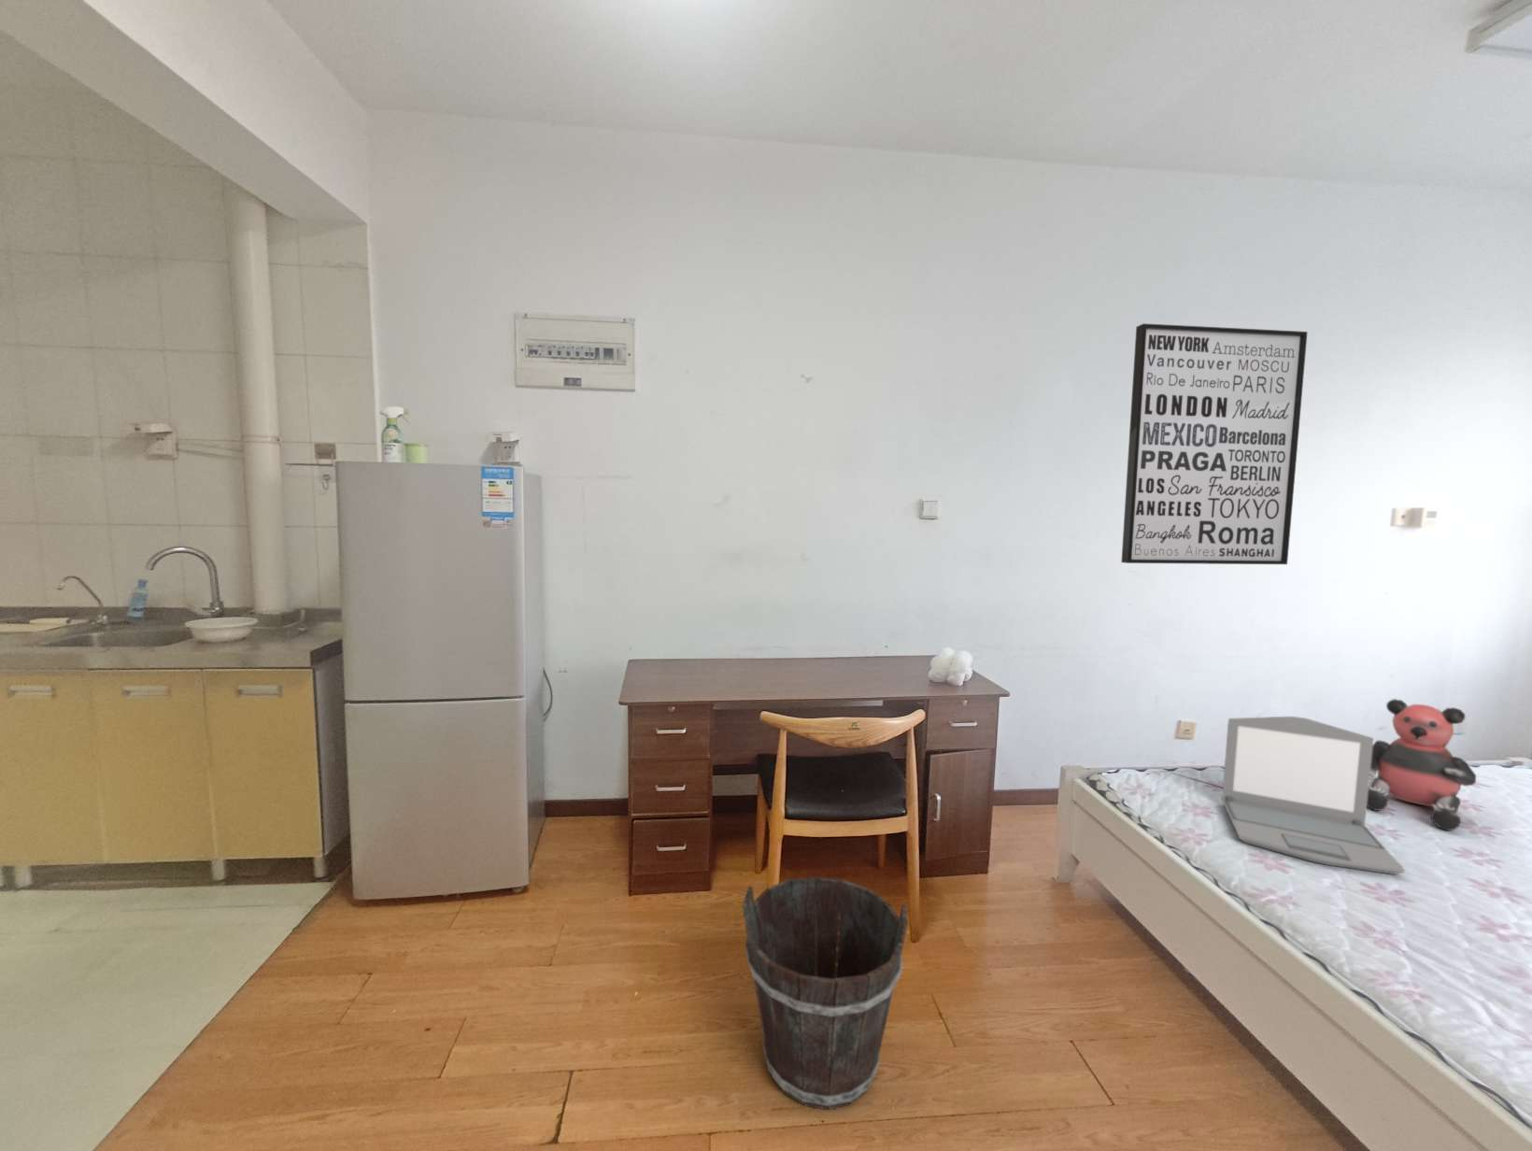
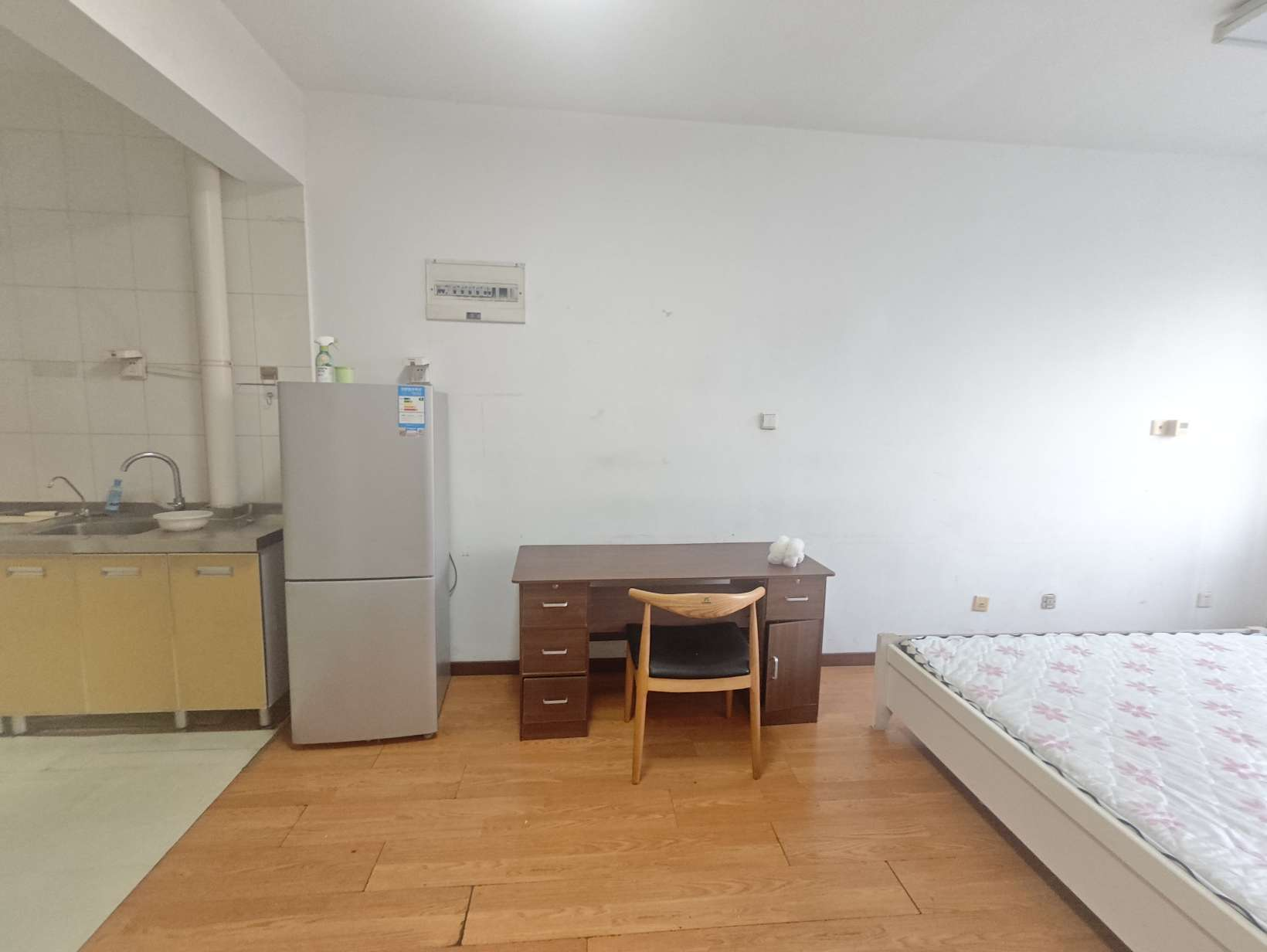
- bucket (822, 982)
- wall art (1214, 447)
- laptop (1308, 785)
- bear (1415, 756)
